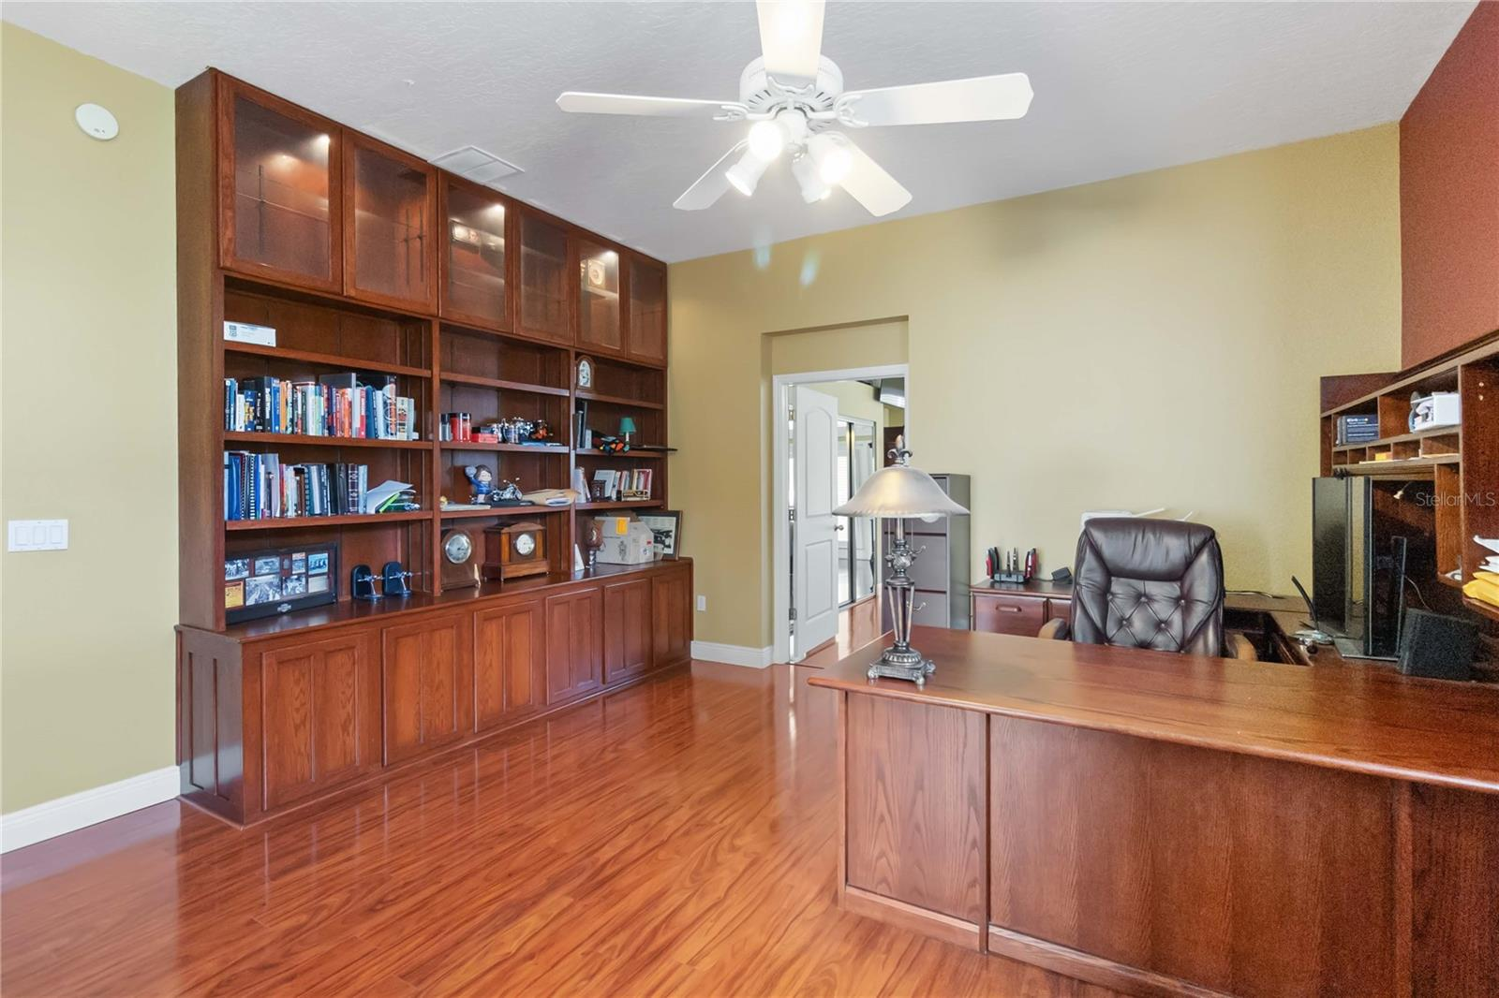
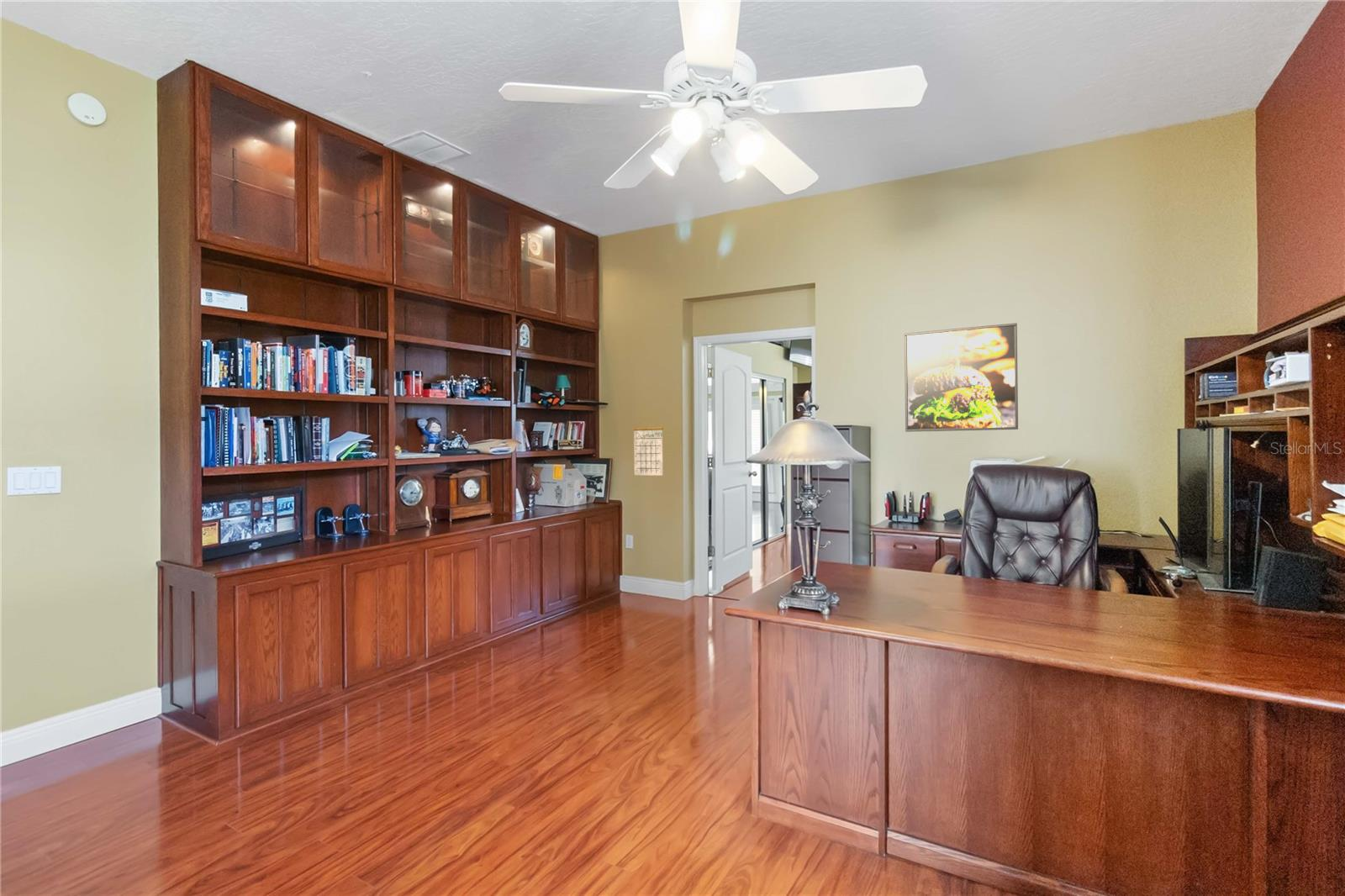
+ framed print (958, 379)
+ calendar (648, 445)
